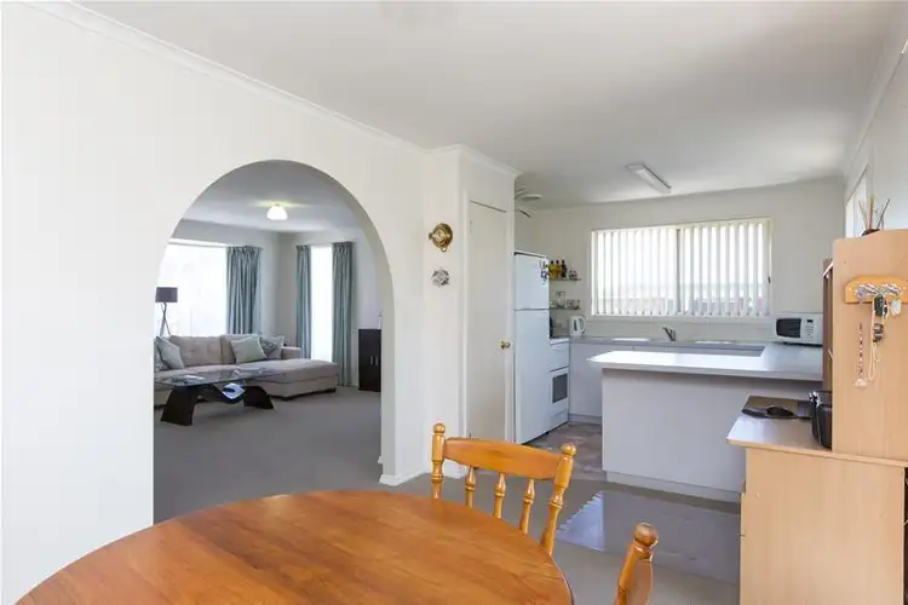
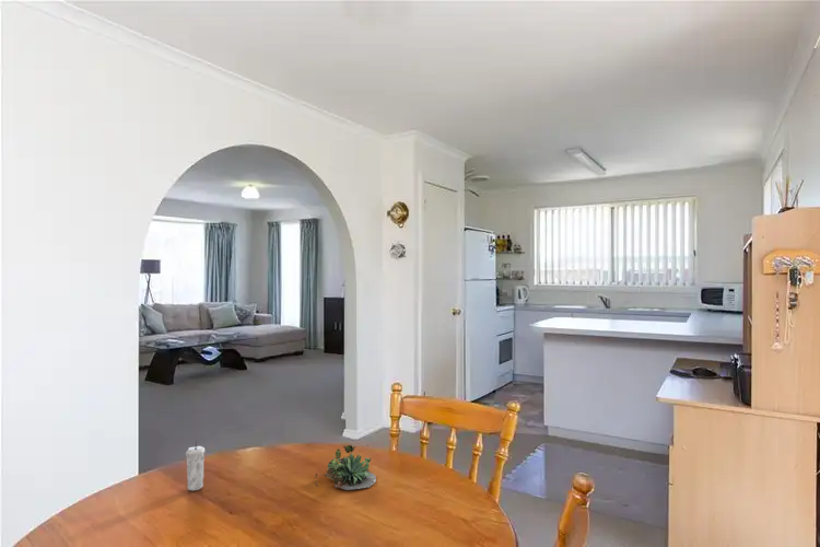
+ candle (195, 464)
+ succulent plant (351, 465)
